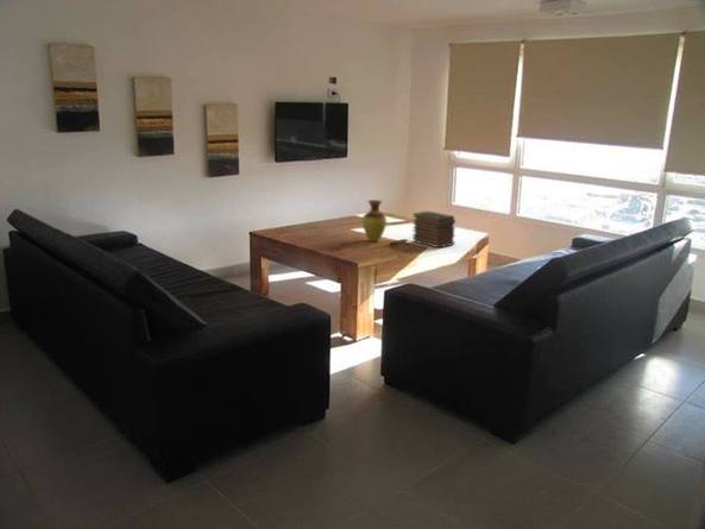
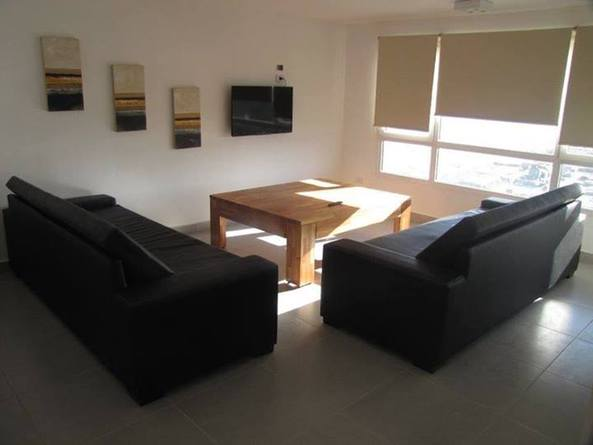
- vase (373, 220)
- book stack (433, 228)
